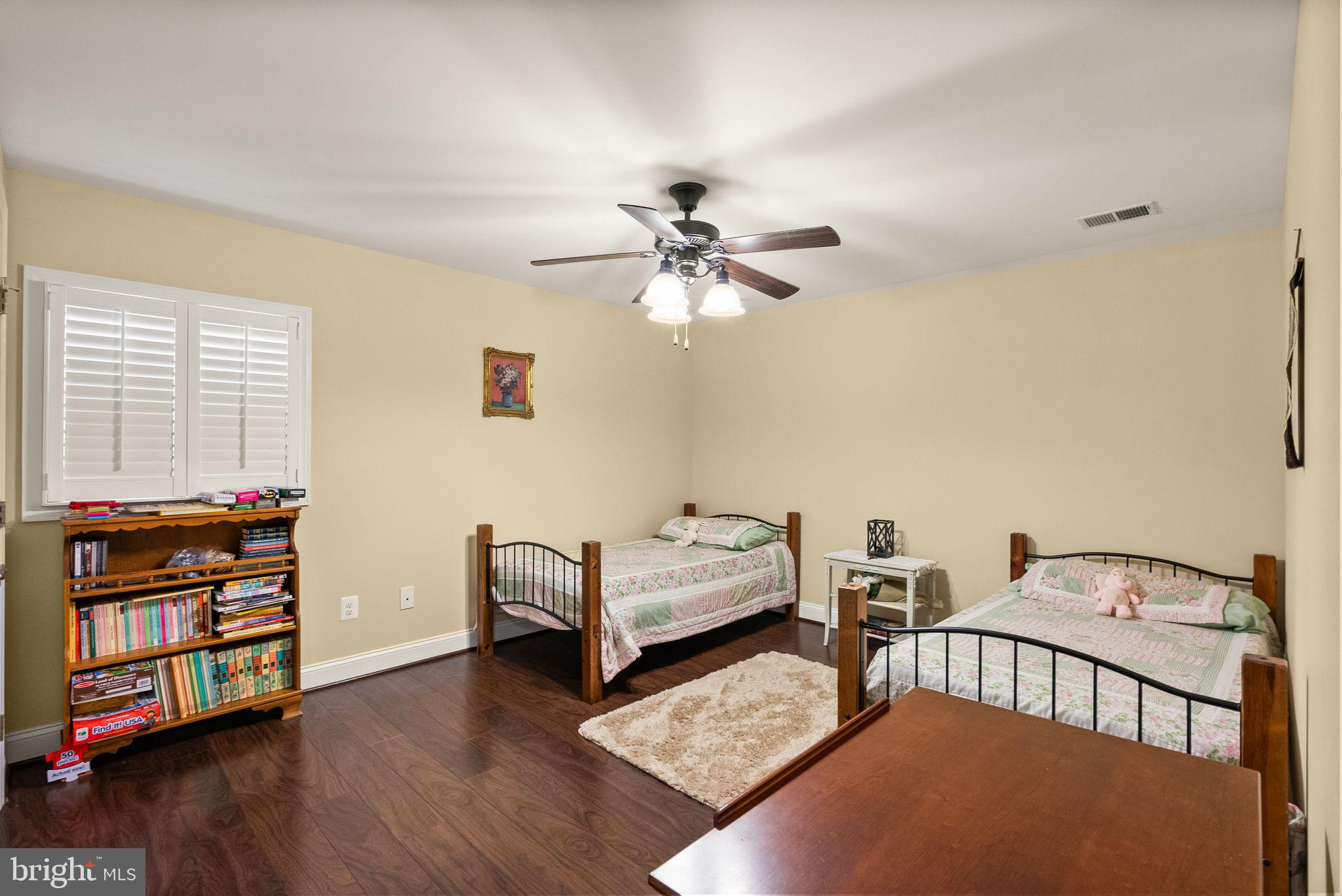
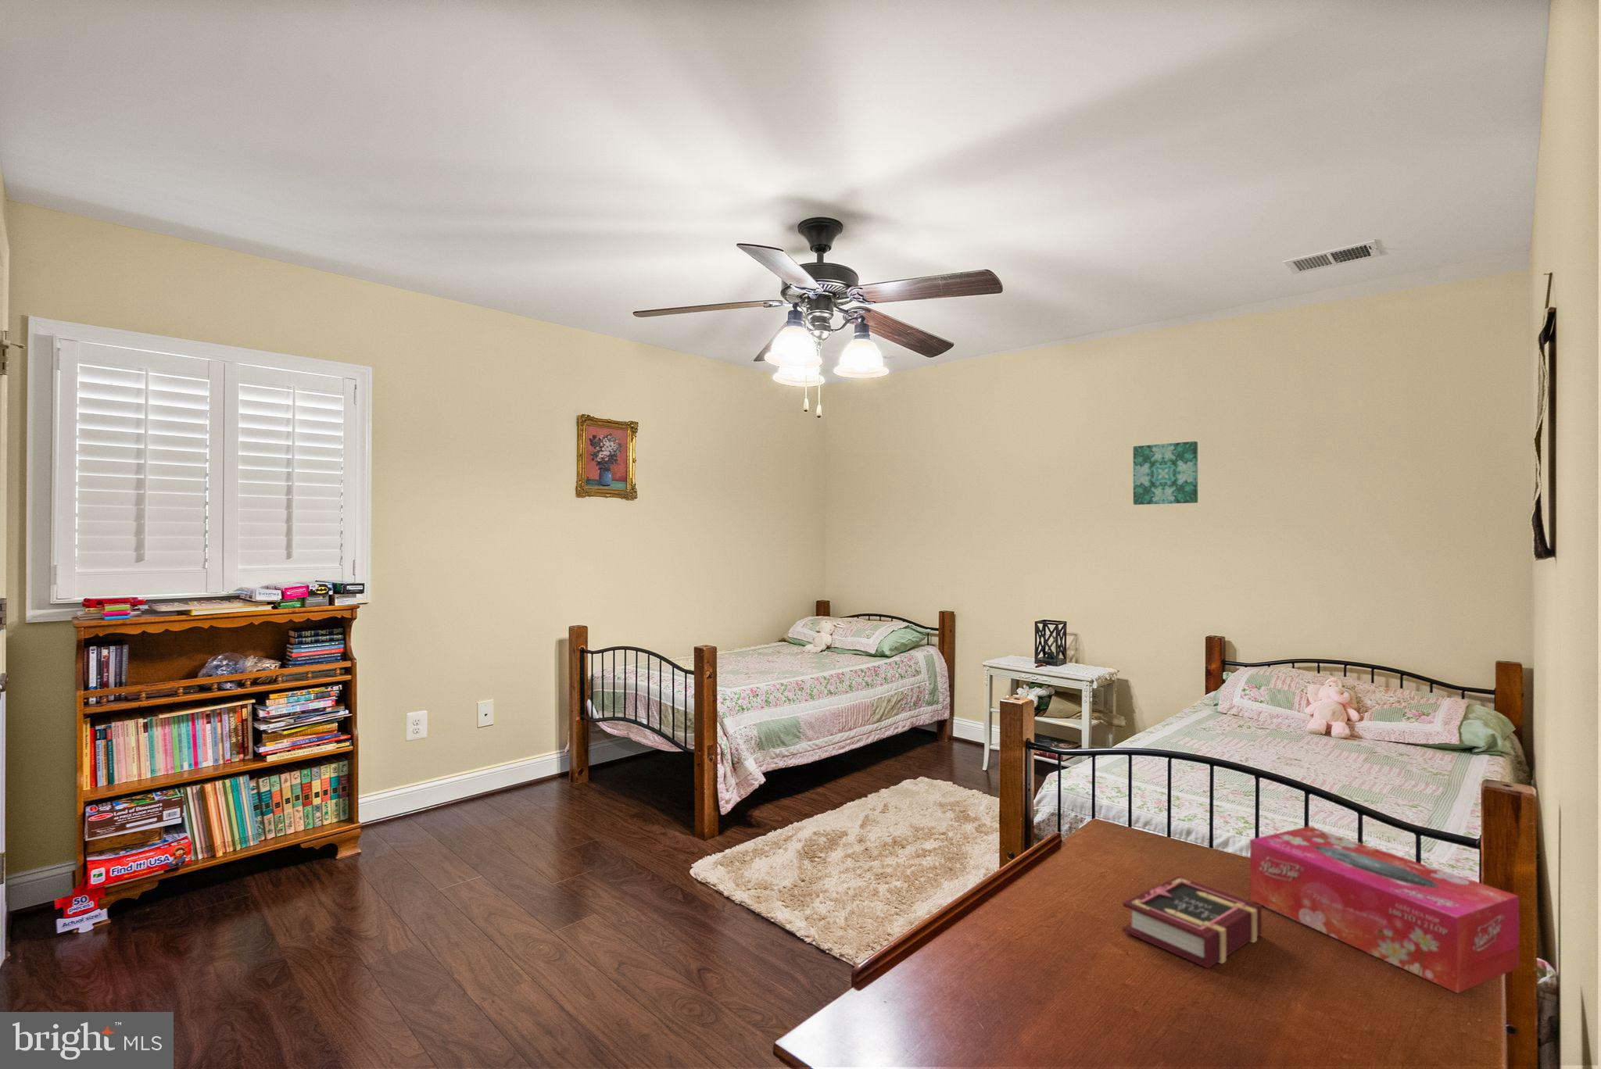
+ tissue box (1373, 898)
+ wall art (1164, 474)
+ book (1193, 916)
